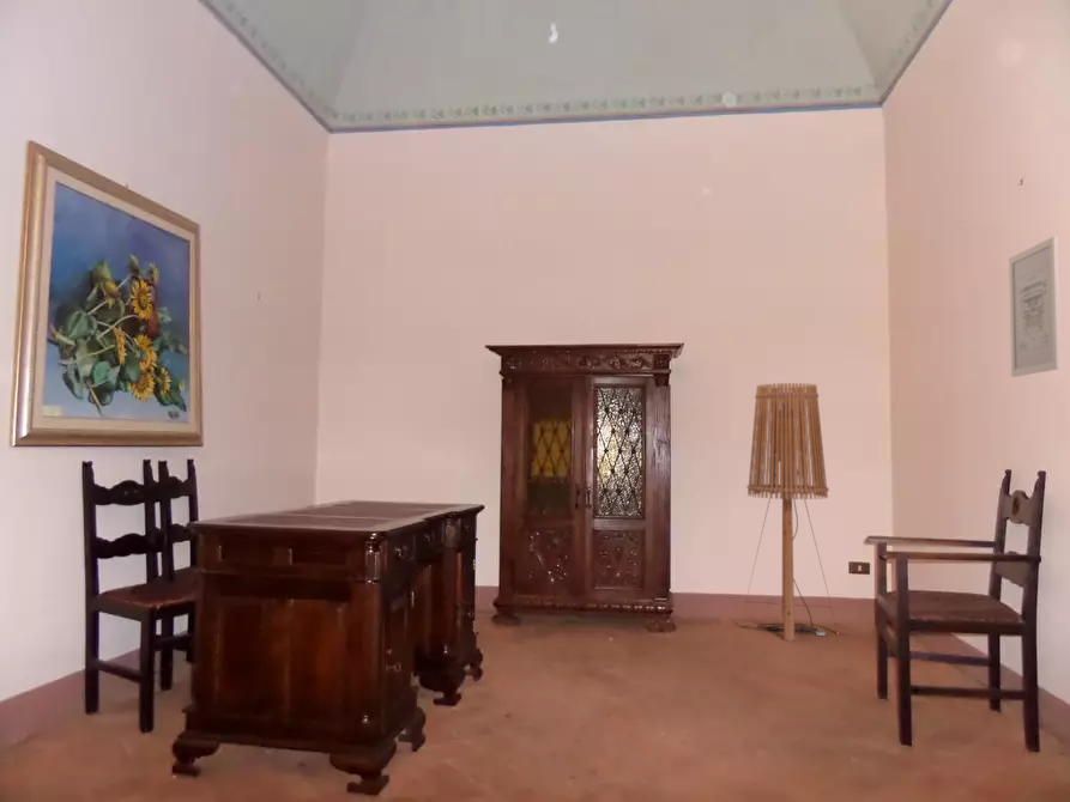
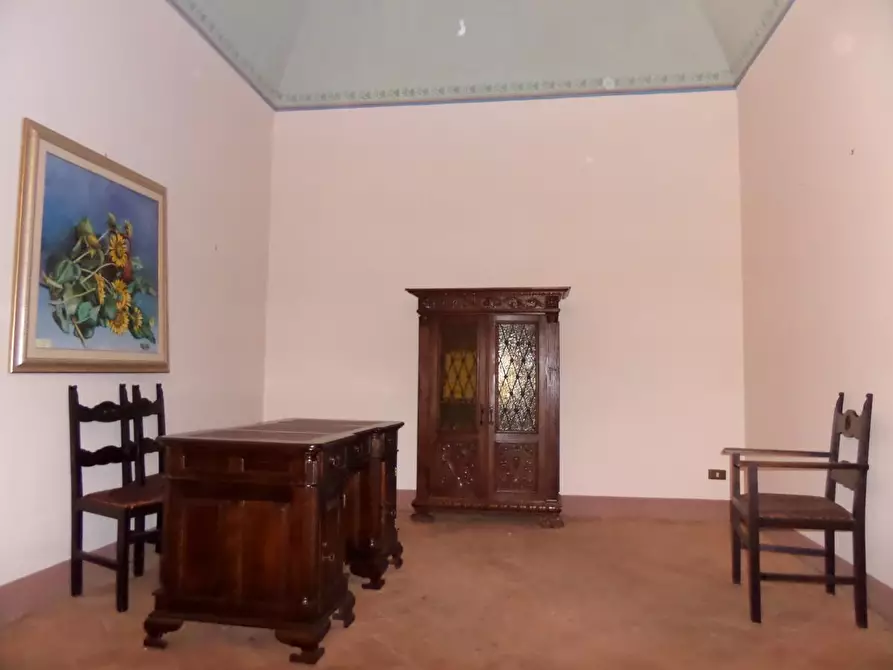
- wall art (1033, 310)
- floor lamp (787, 506)
